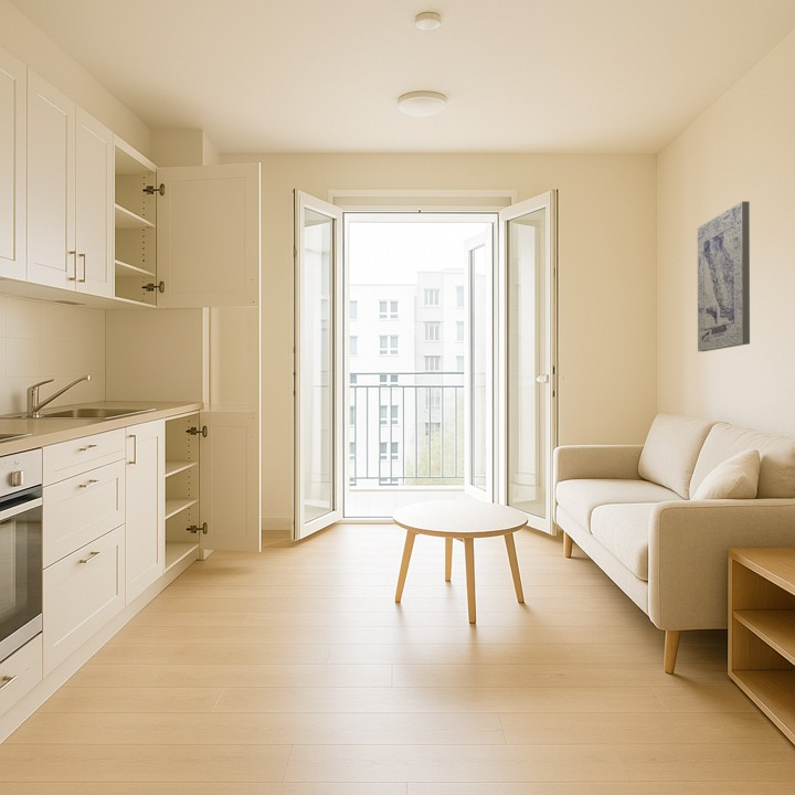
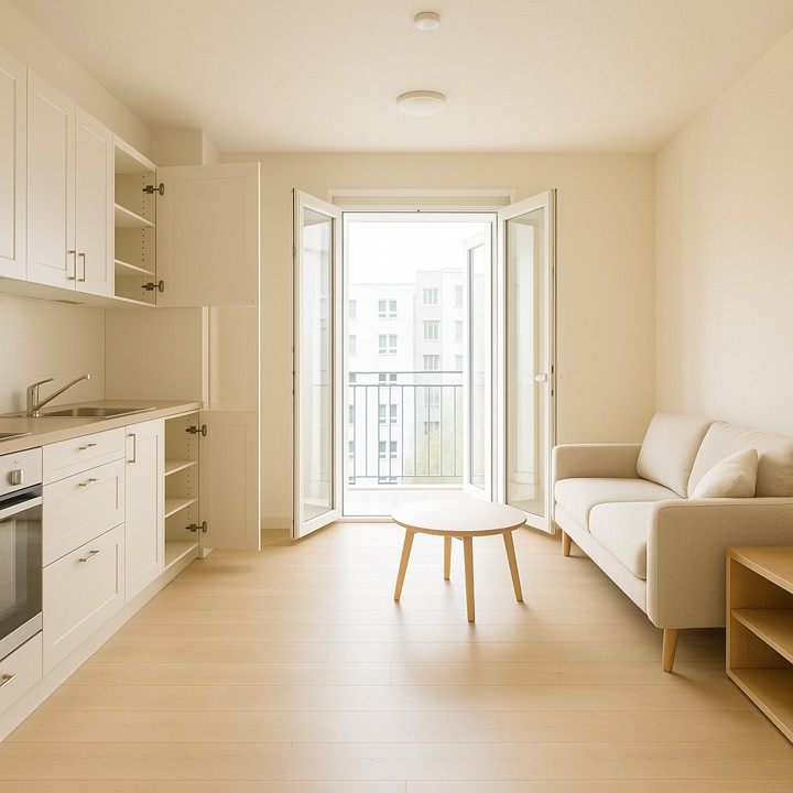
- wall art (721, 282)
